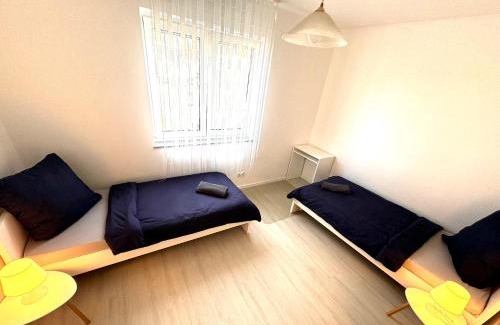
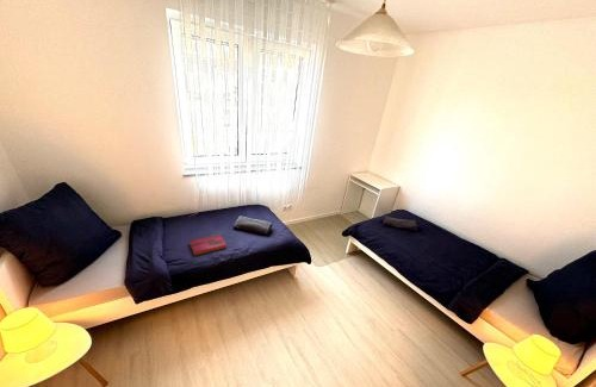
+ hardback book (207, 243)
